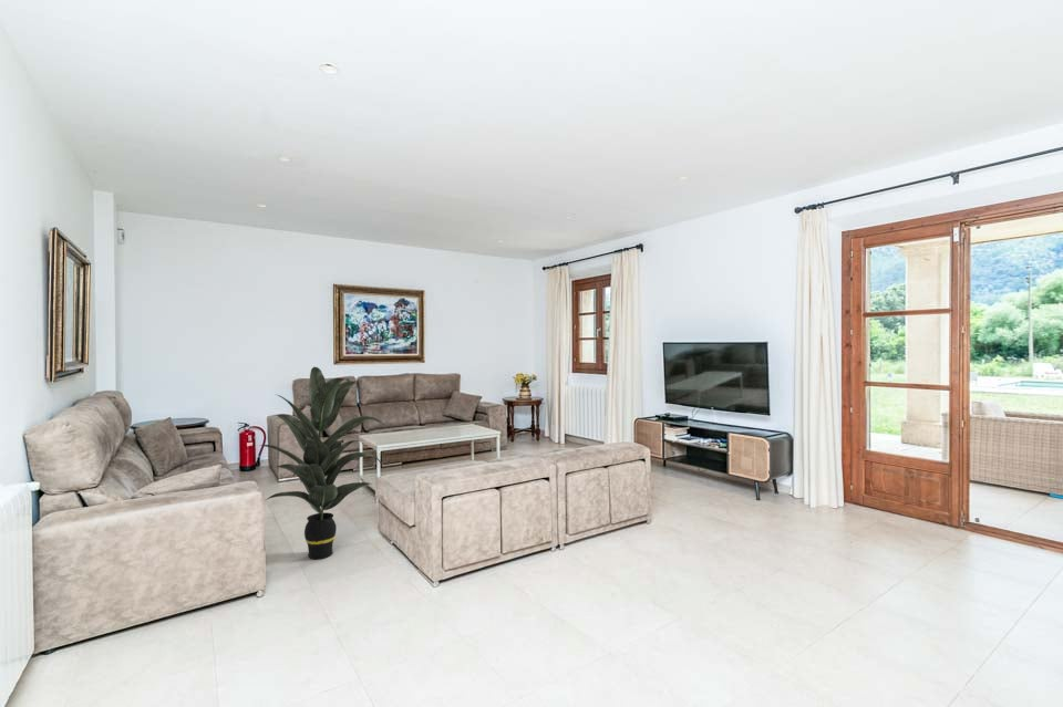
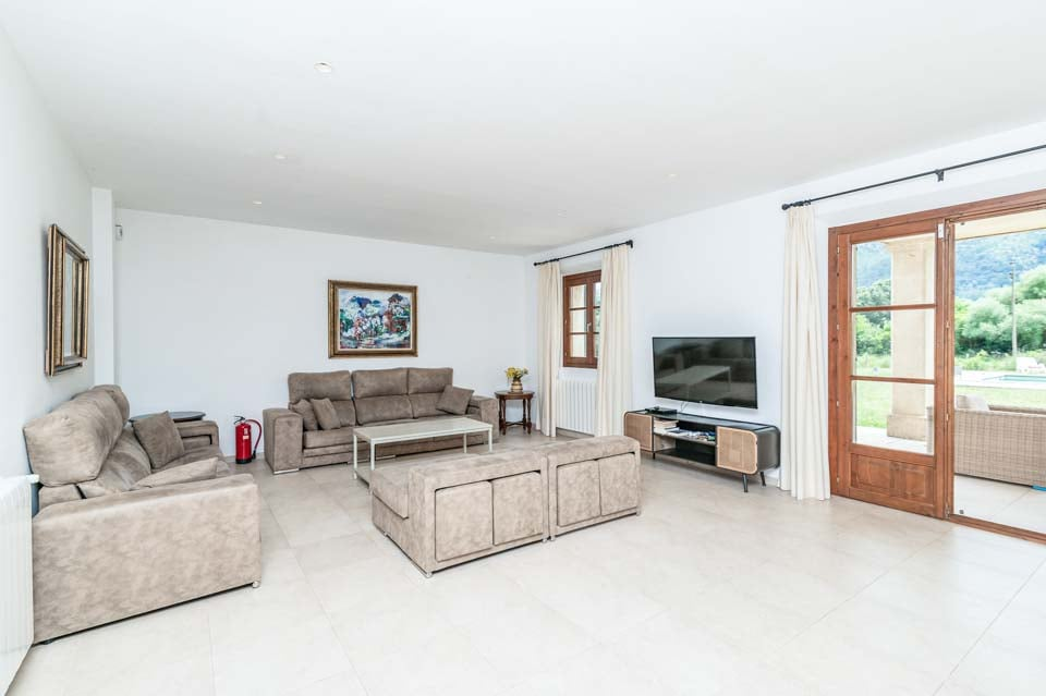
- indoor plant (322, 459)
